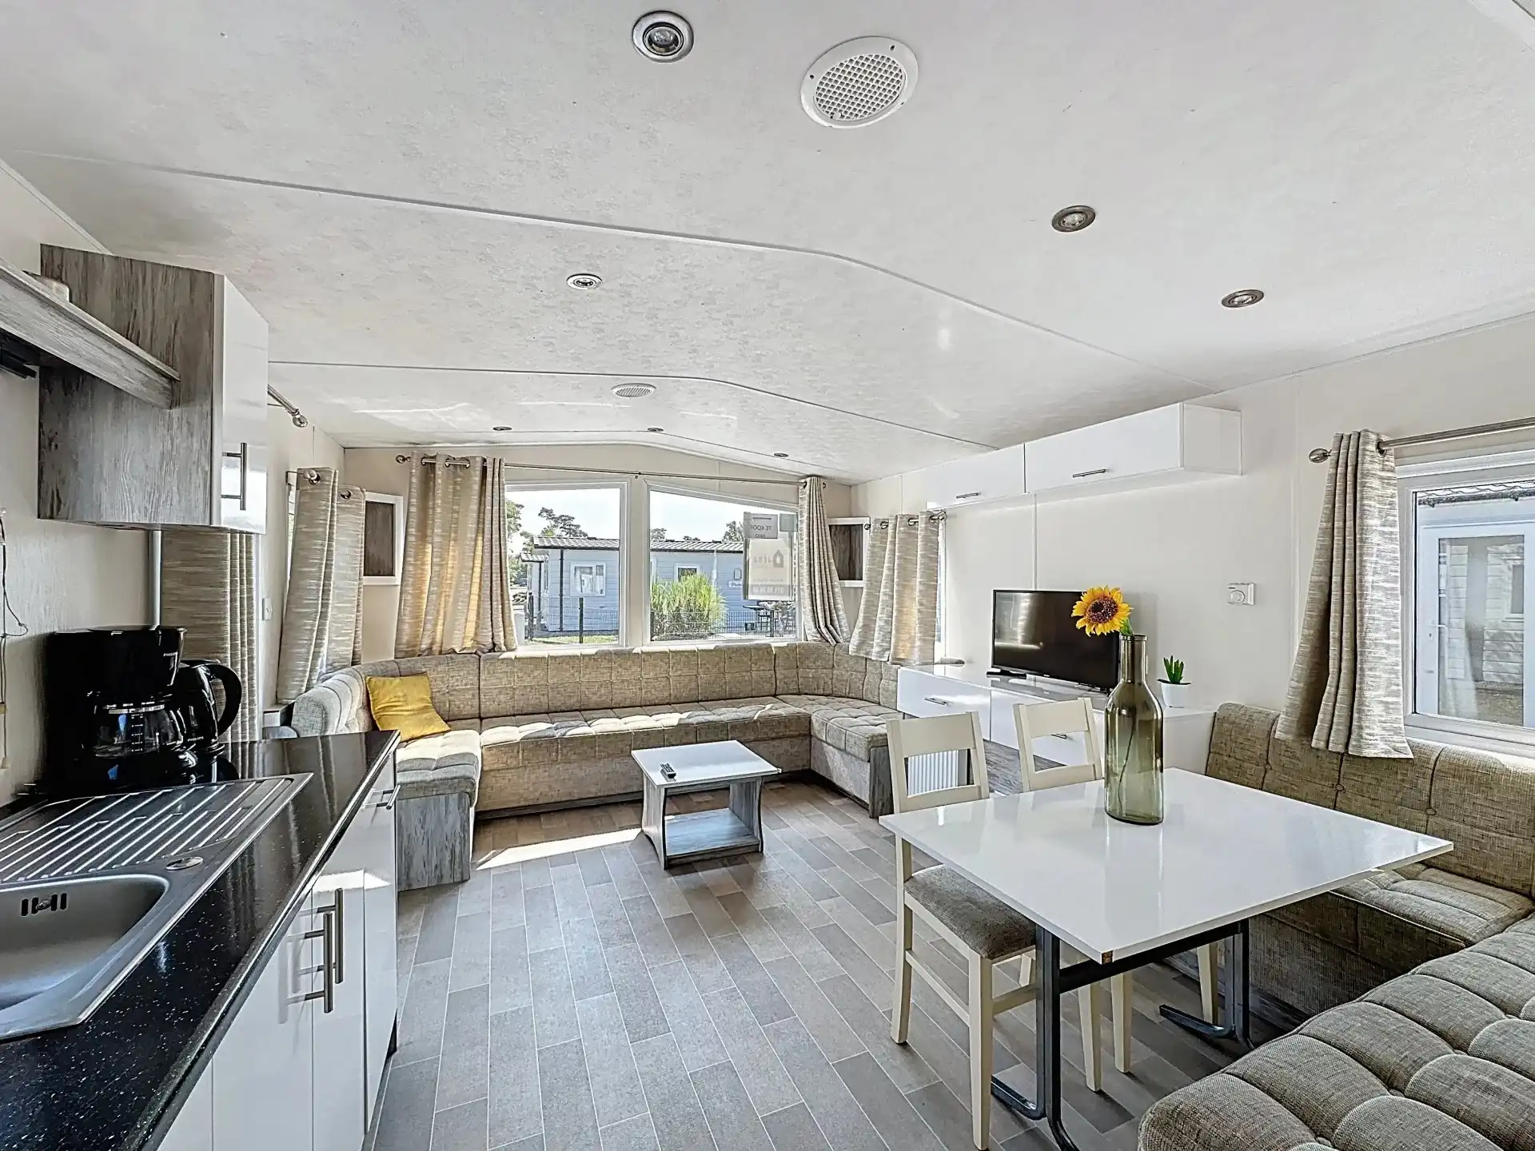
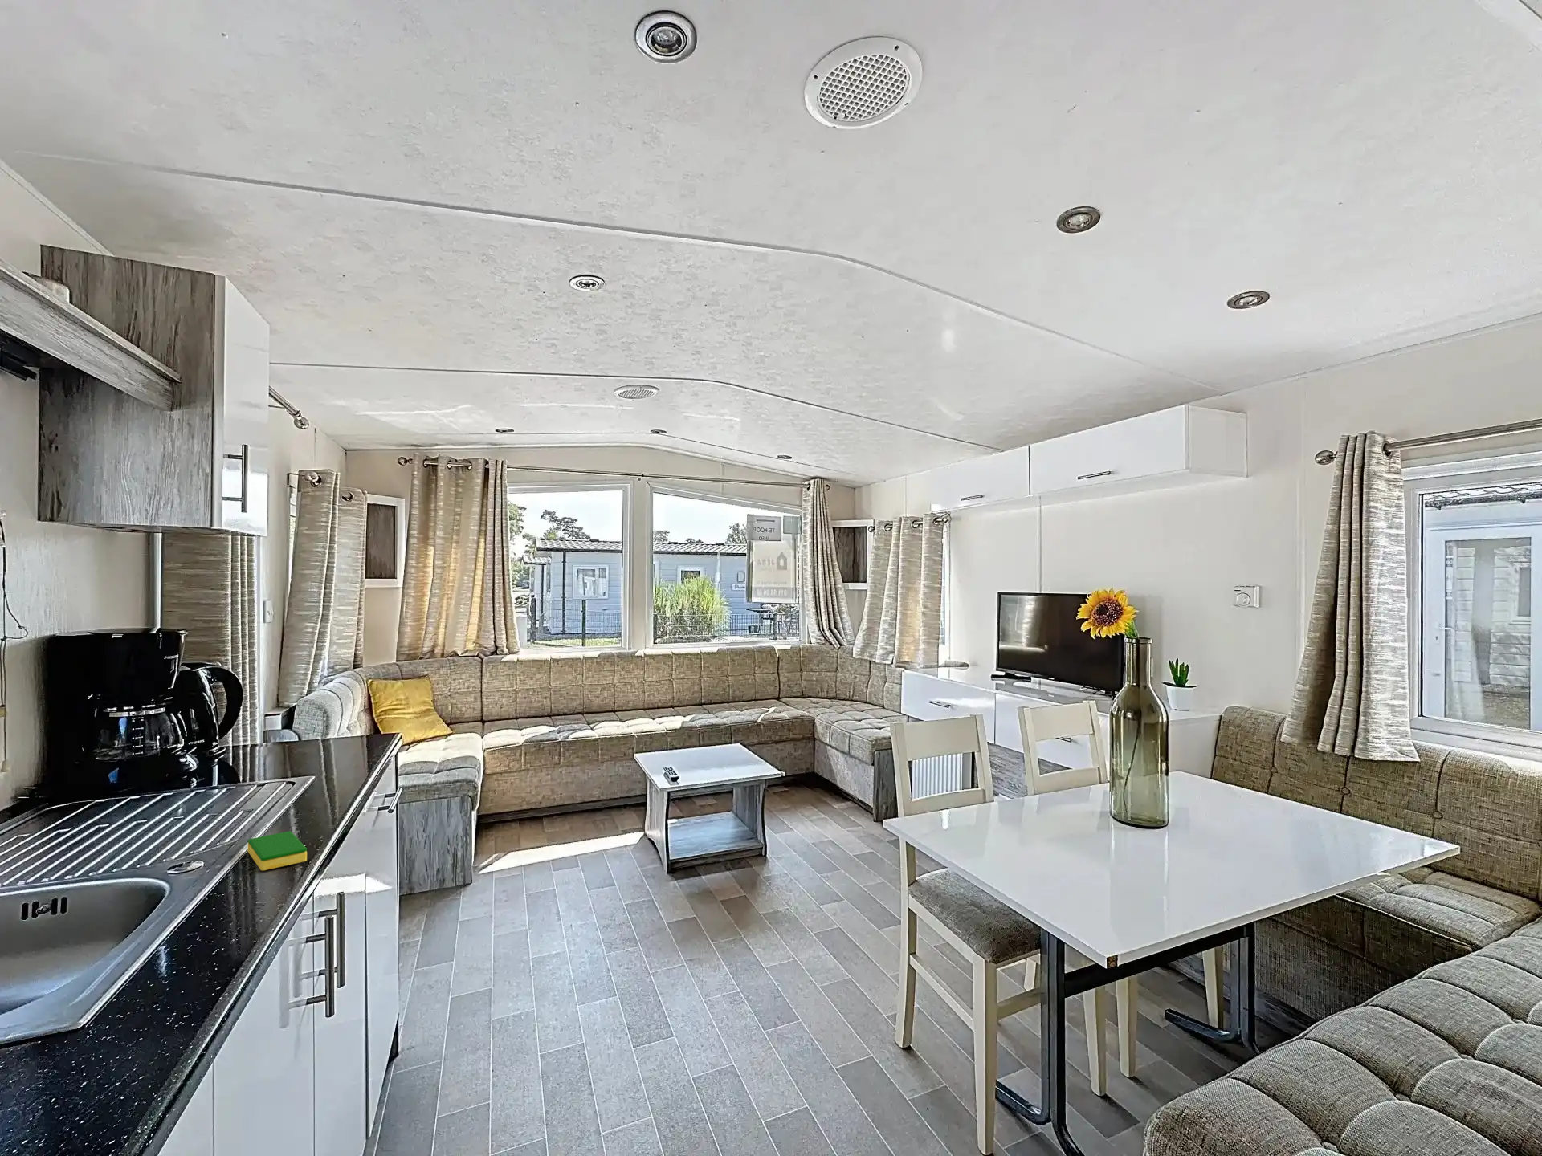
+ dish sponge (277, 849)
